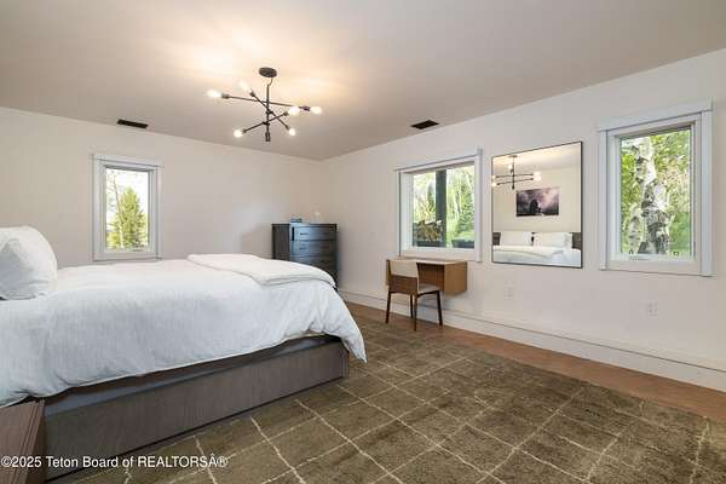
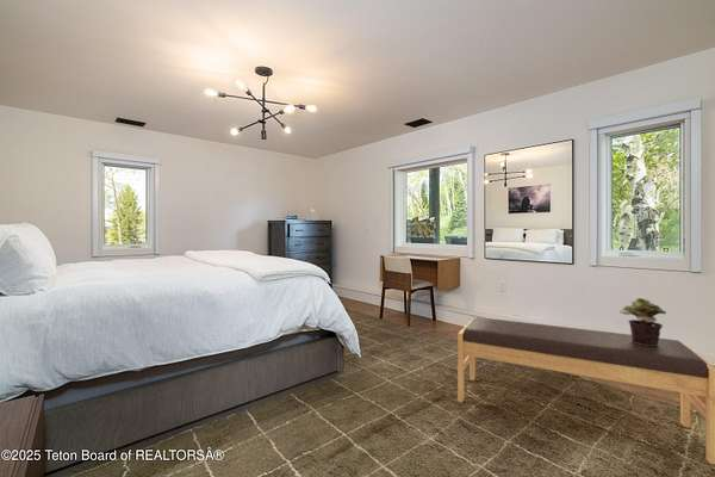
+ potted plant (641, 320)
+ bench (565, 371)
